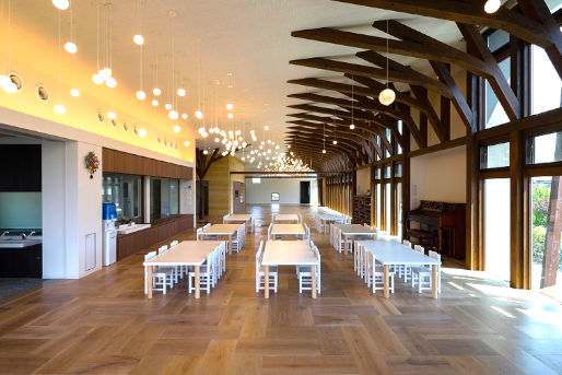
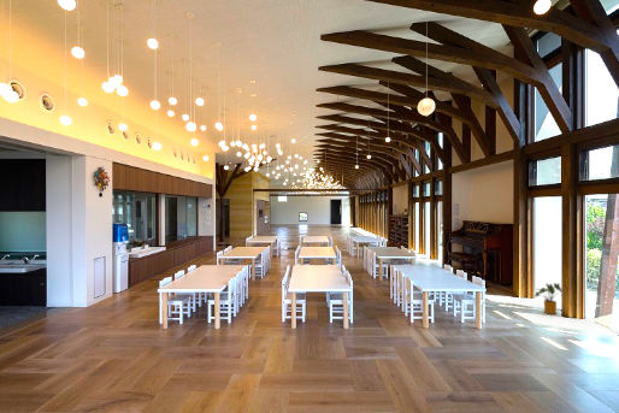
+ house plant (550, 297)
